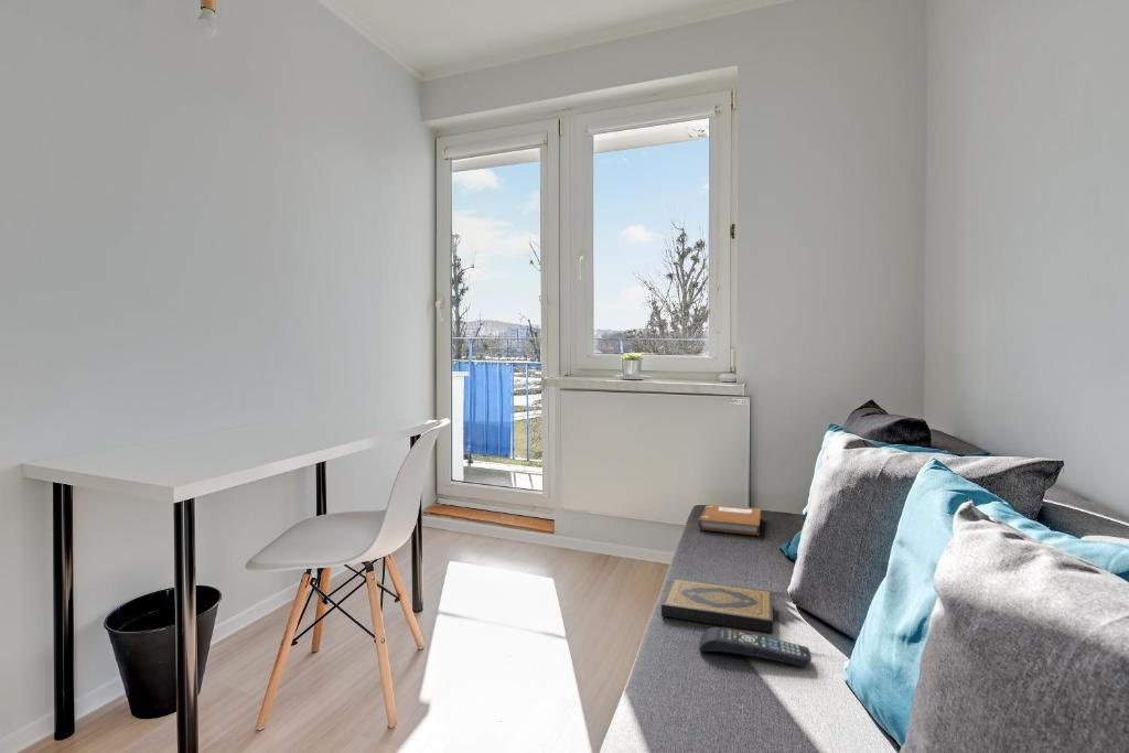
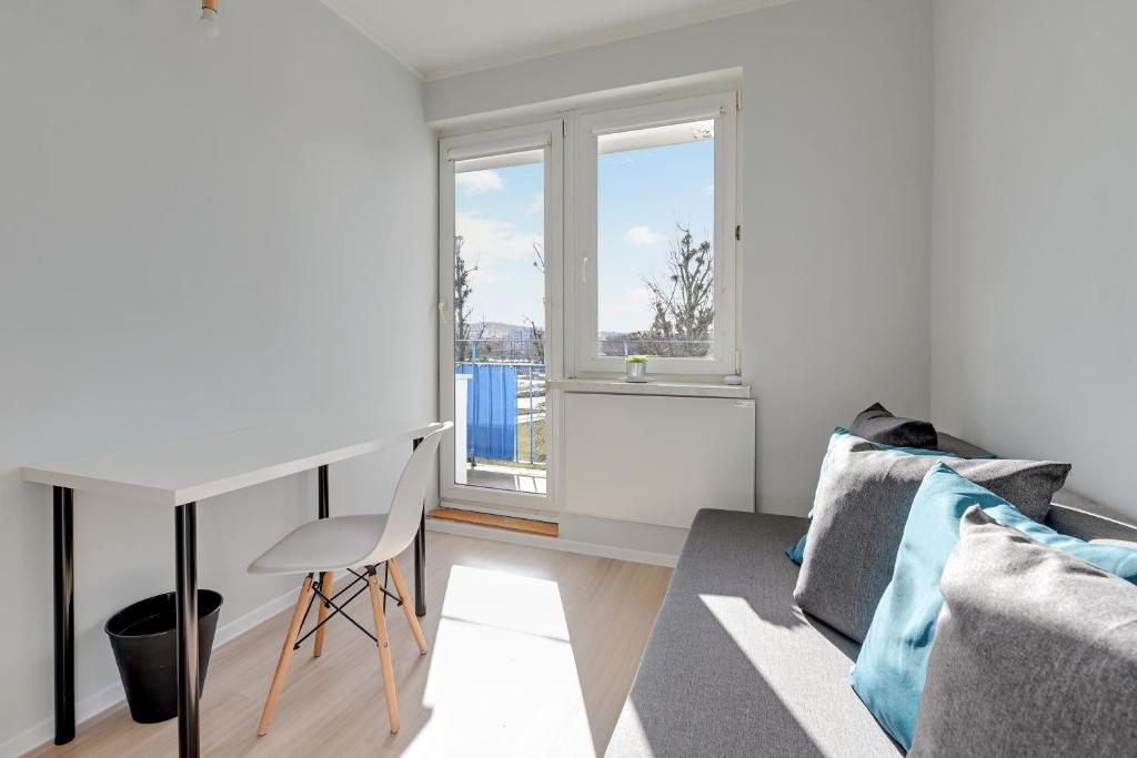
- notebook (730, 517)
- remote control (753, 646)
- hardback book (718, 603)
